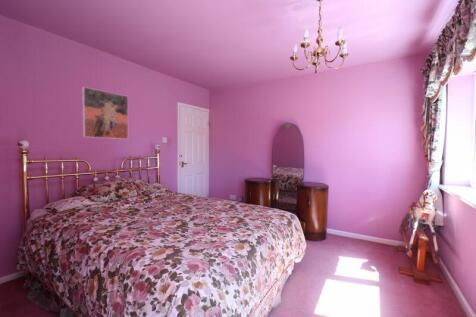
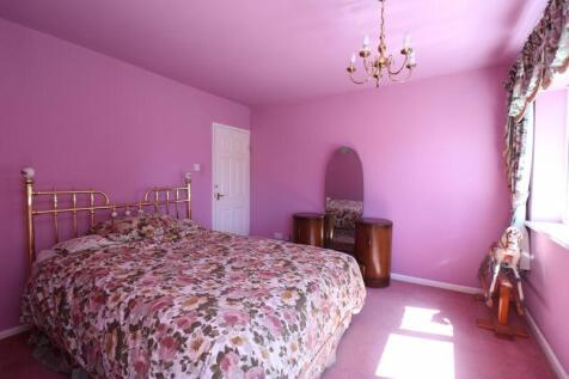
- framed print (107, 115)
